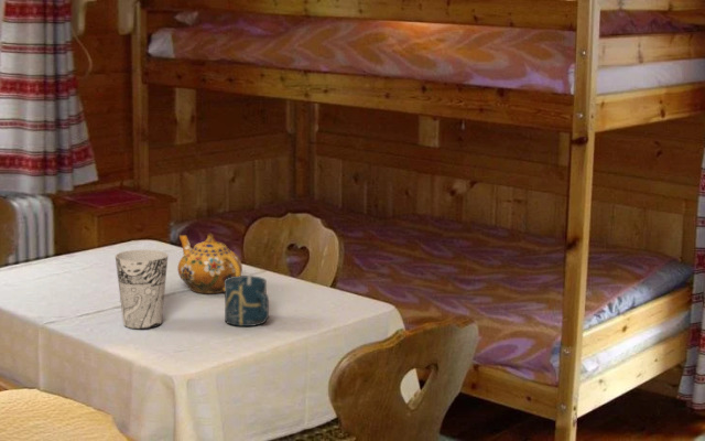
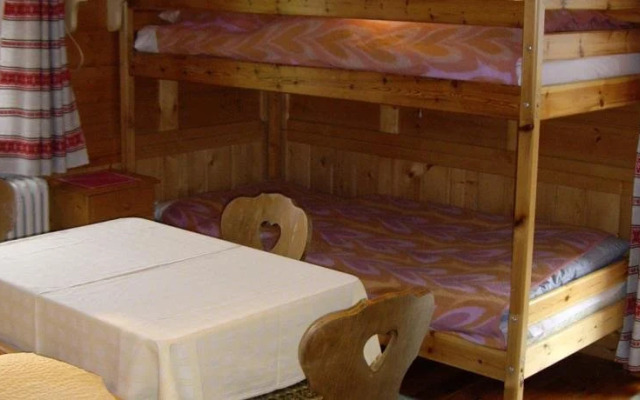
- cup (142, 289)
- cup (249, 302)
- teapot (209, 260)
